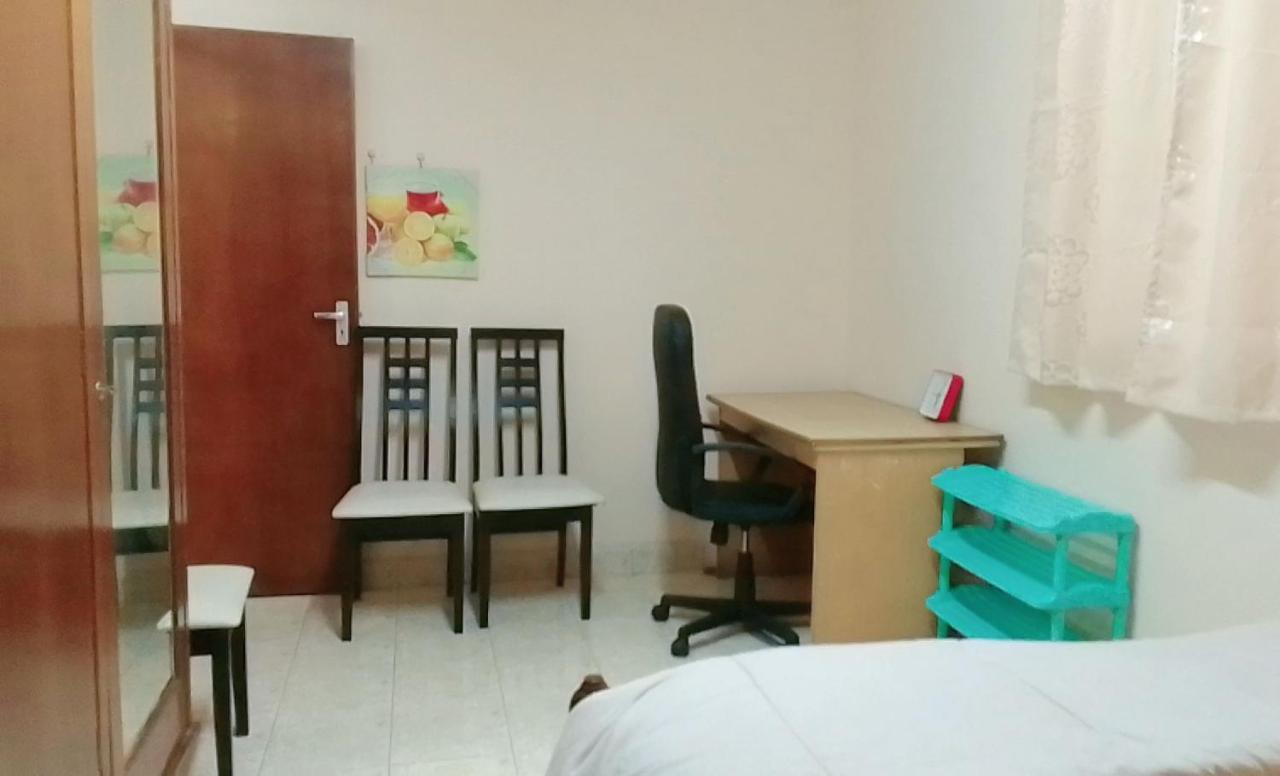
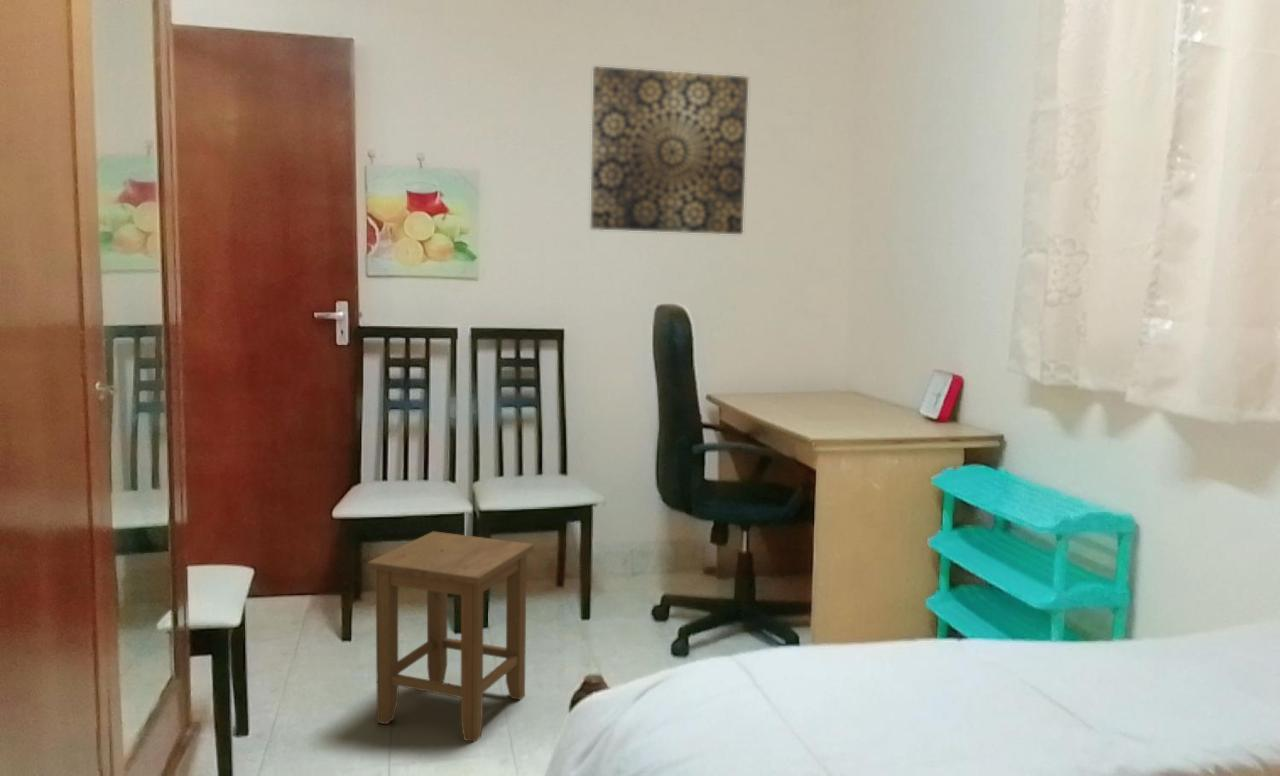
+ stool (446, 631)
+ wall art (669, 152)
